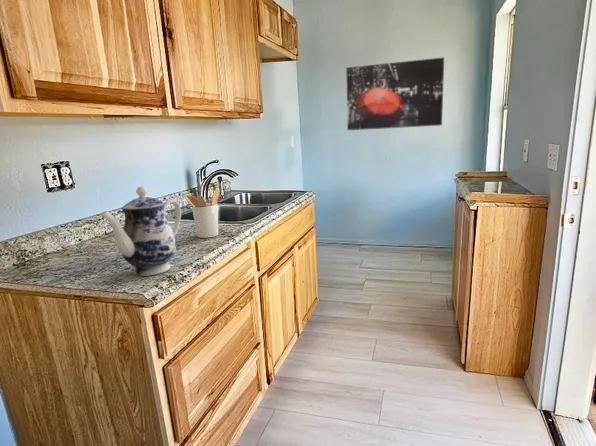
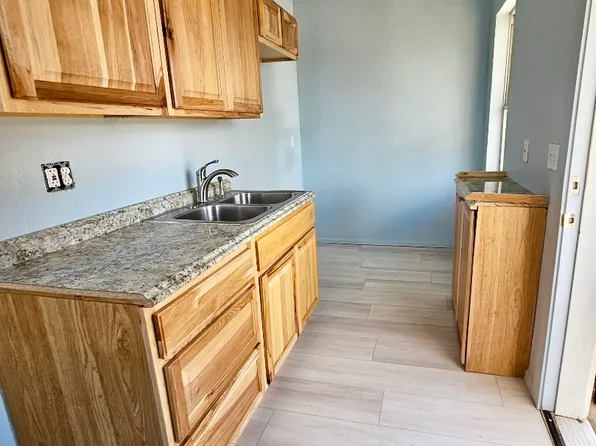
- wall art (393, 96)
- utensil holder (203, 214)
- teapot (146, 229)
